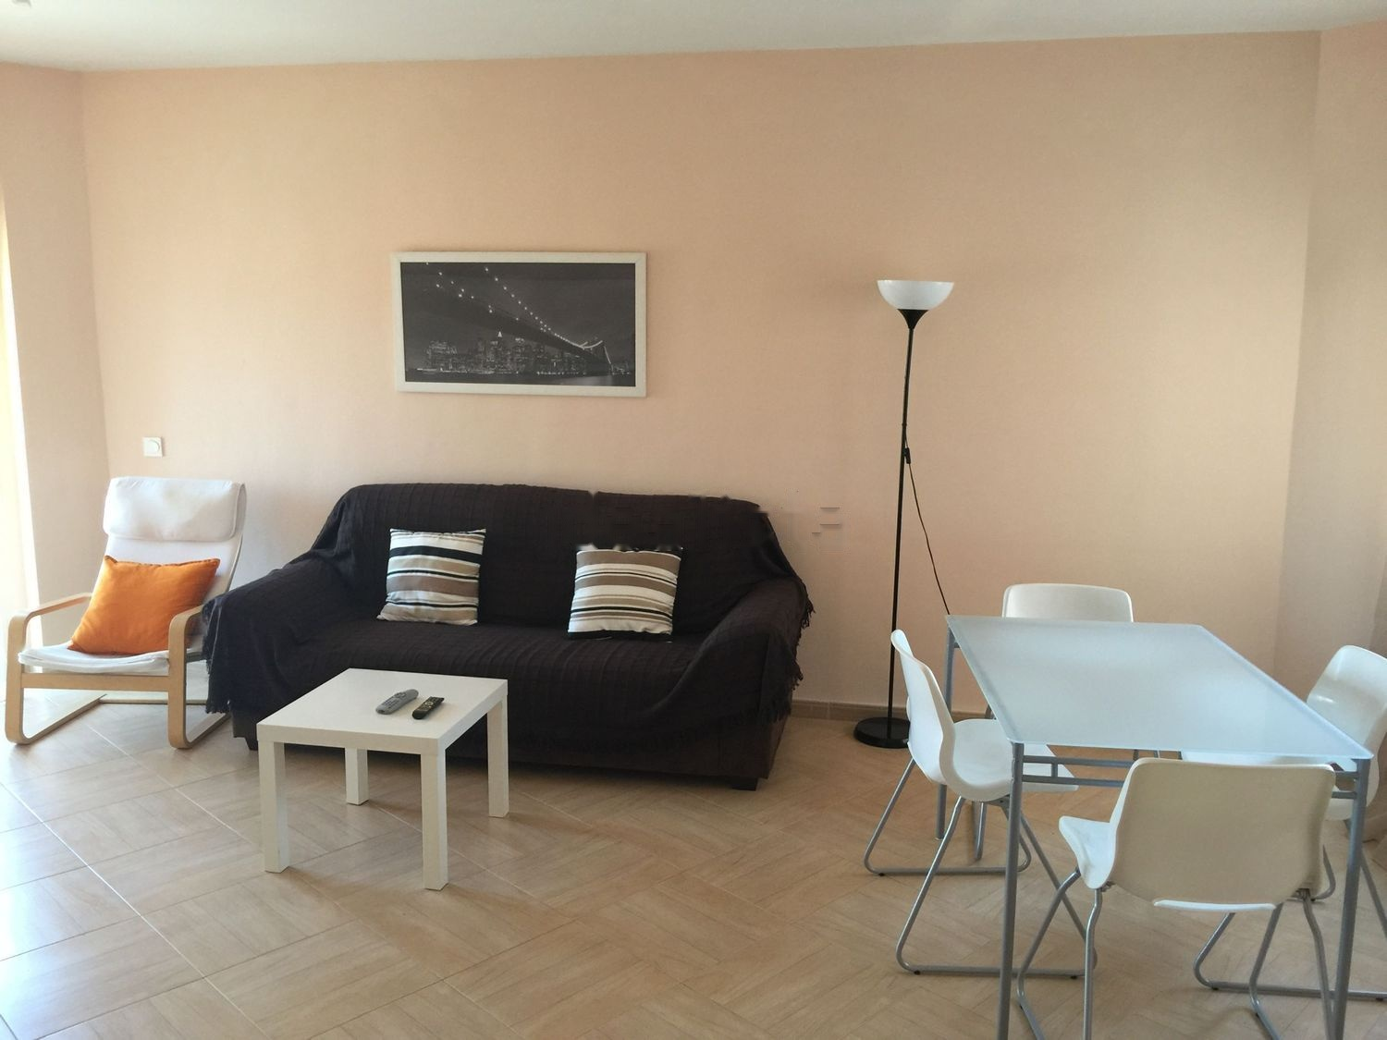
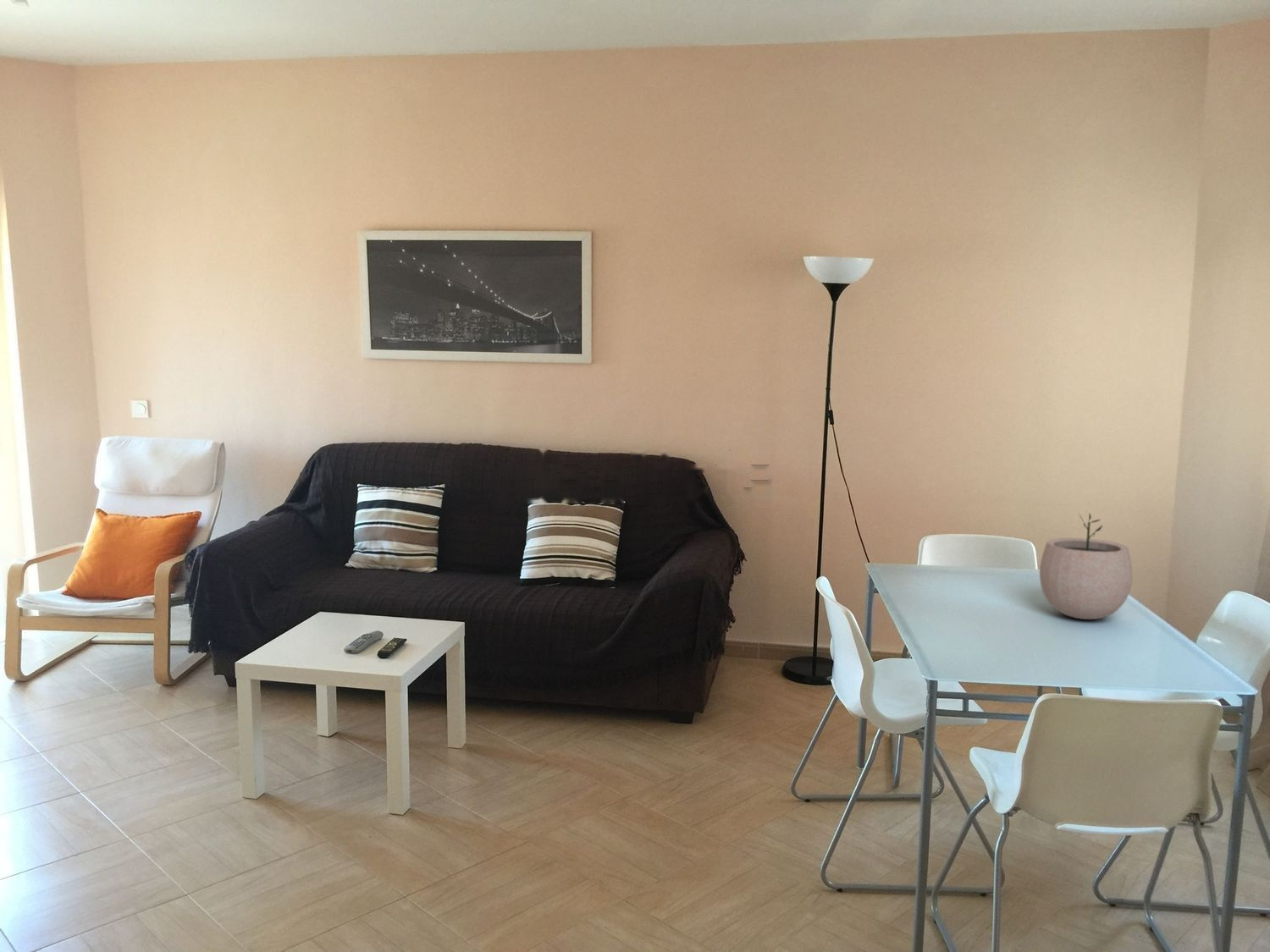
+ plant pot (1085, 564)
